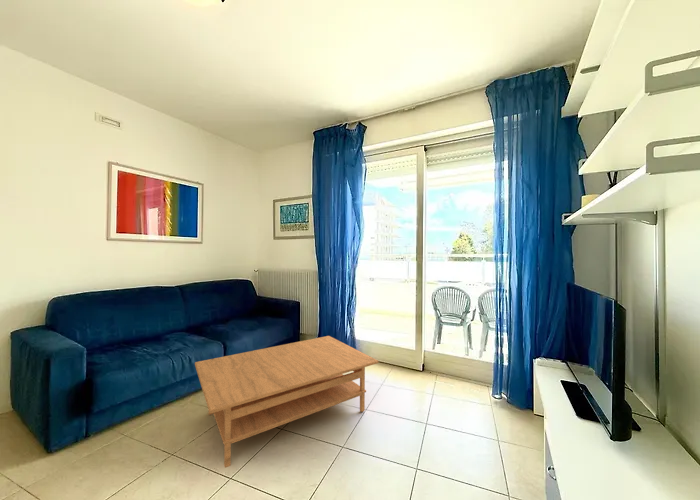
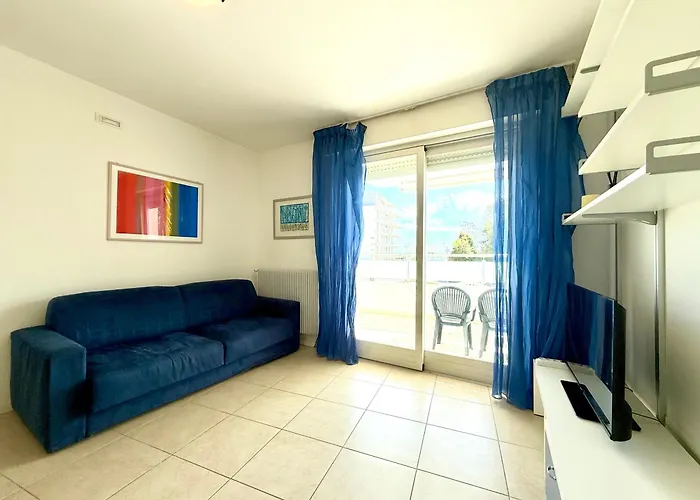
- coffee table (287, 386)
